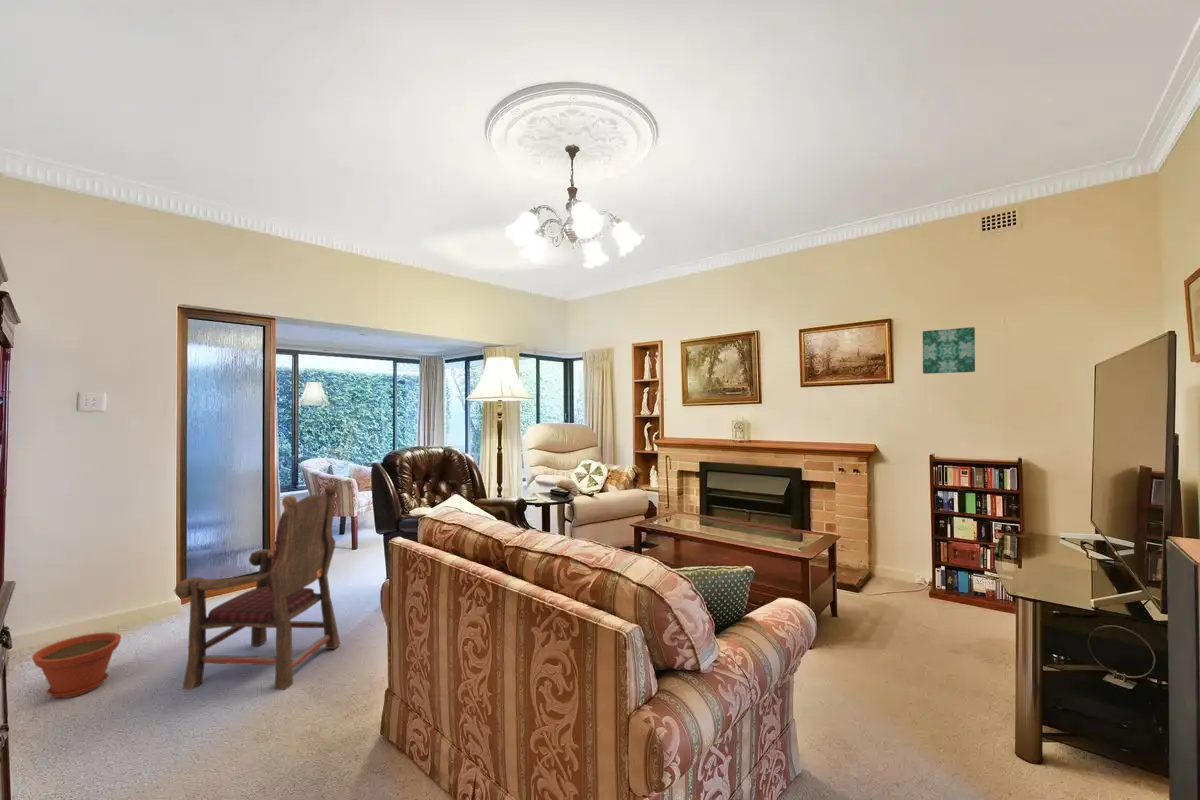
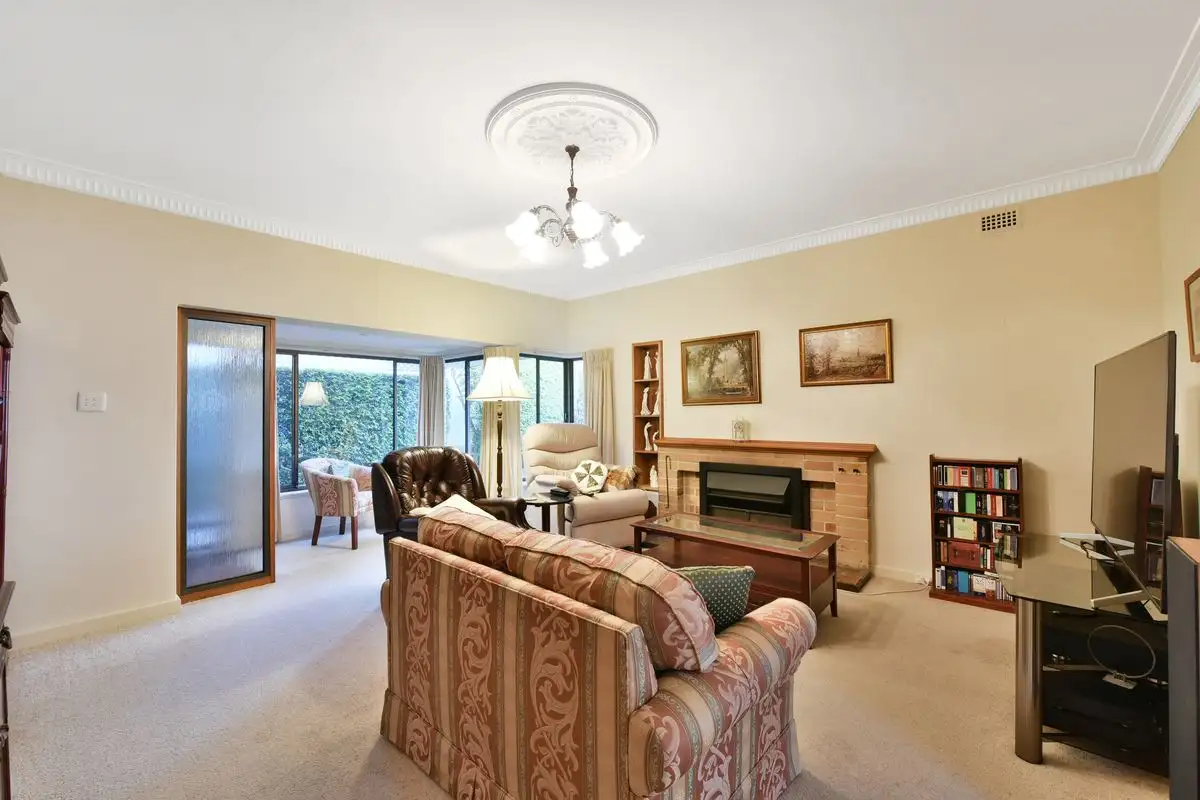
- armchair (268, 576)
- wall art (948, 351)
- plant pot (78, 667)
